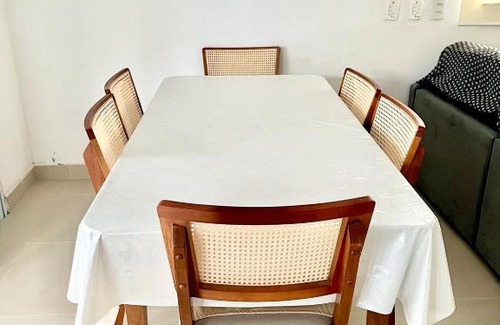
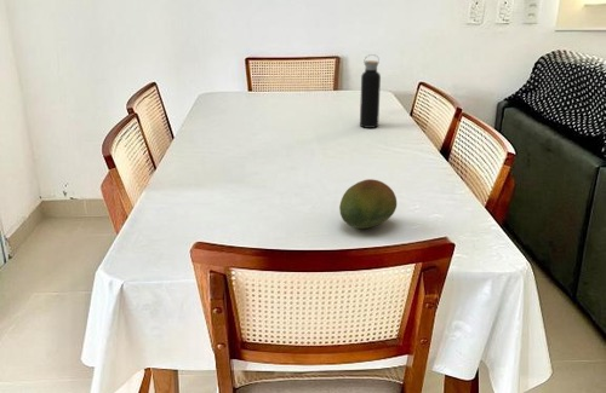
+ water bottle (370, 91)
+ fruit (367, 204)
